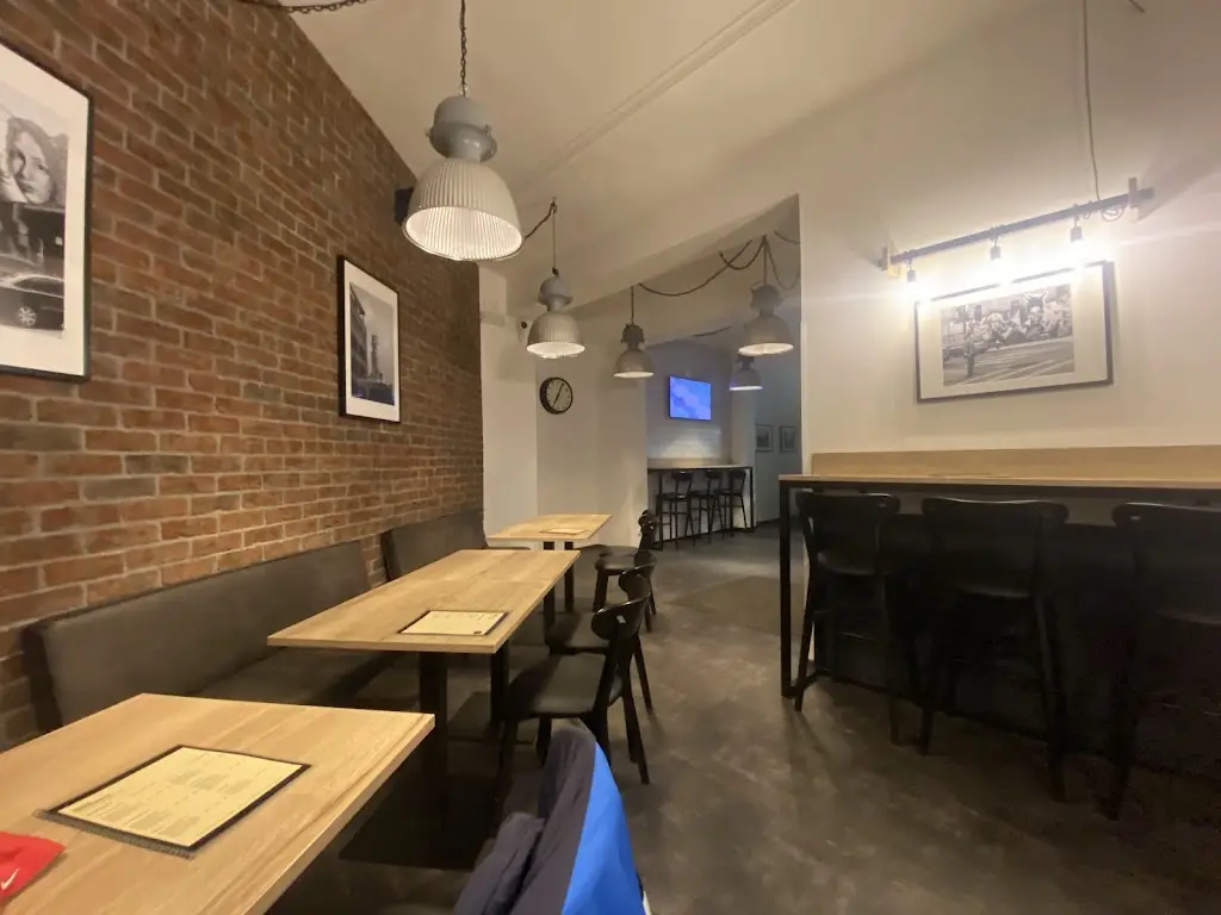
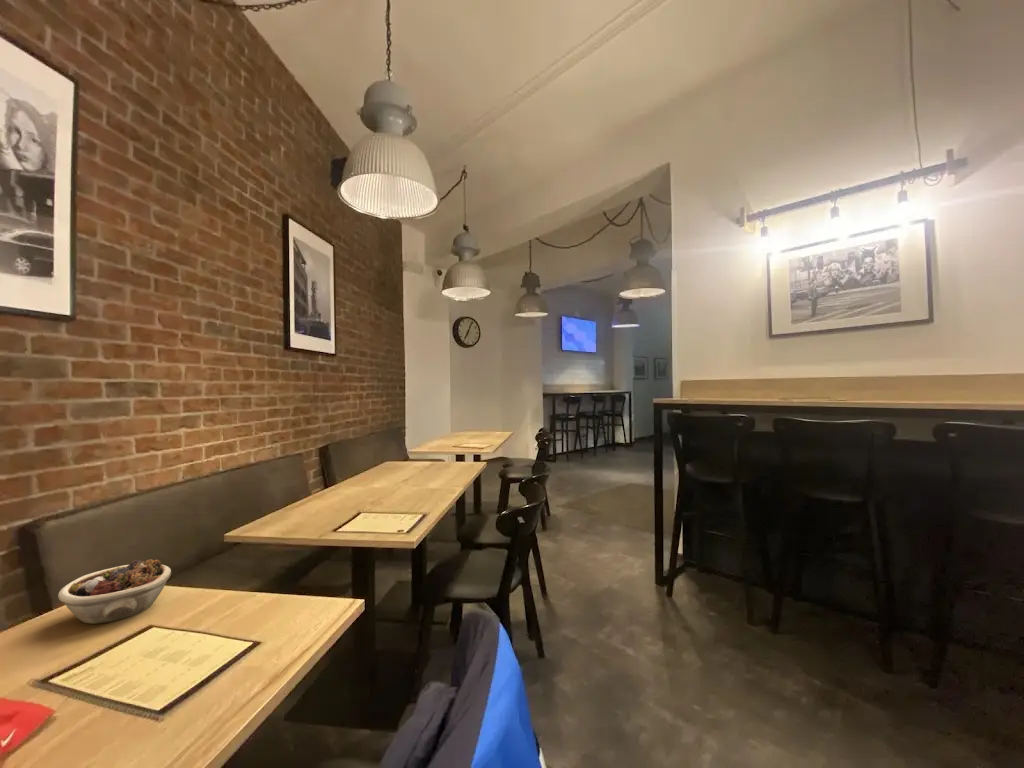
+ succulent planter (117, 588)
